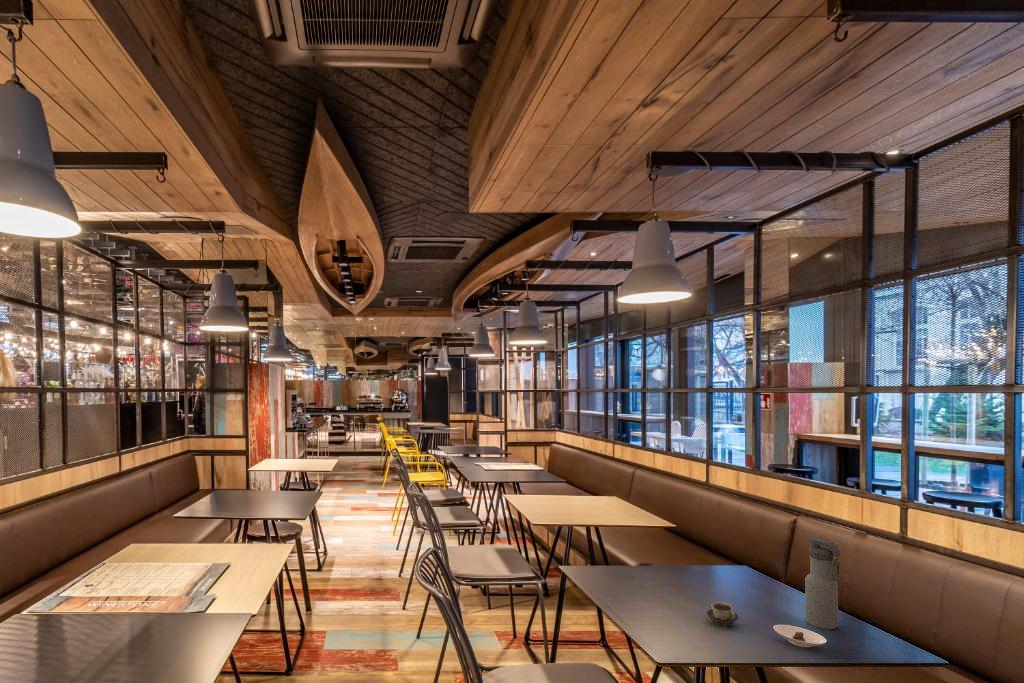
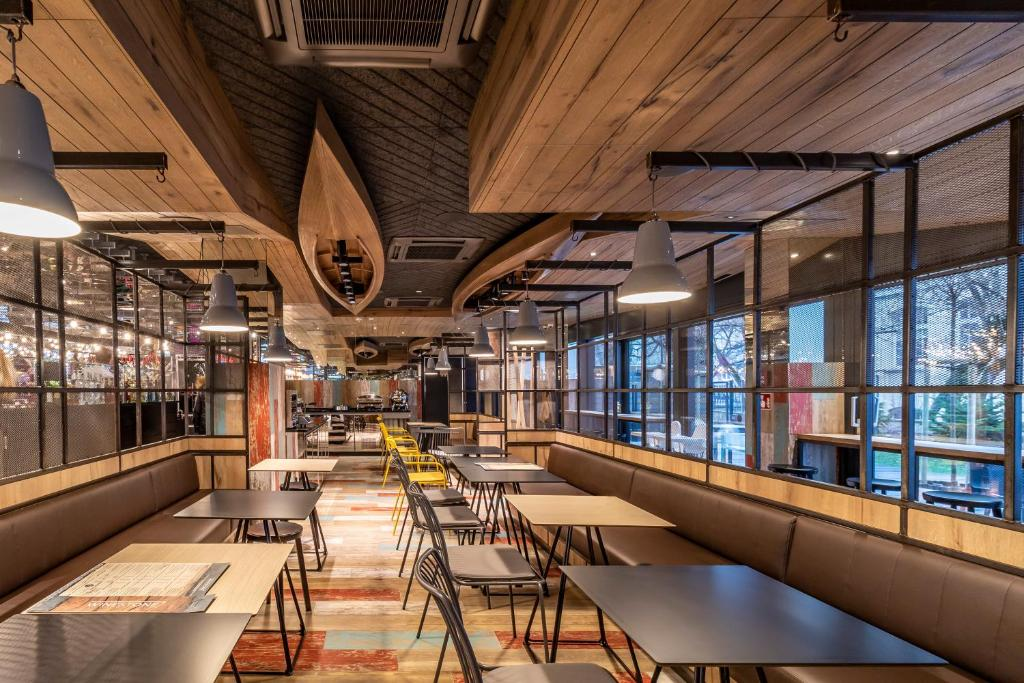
- cup (722, 614)
- water bottle (821, 582)
- saucer (799, 637)
